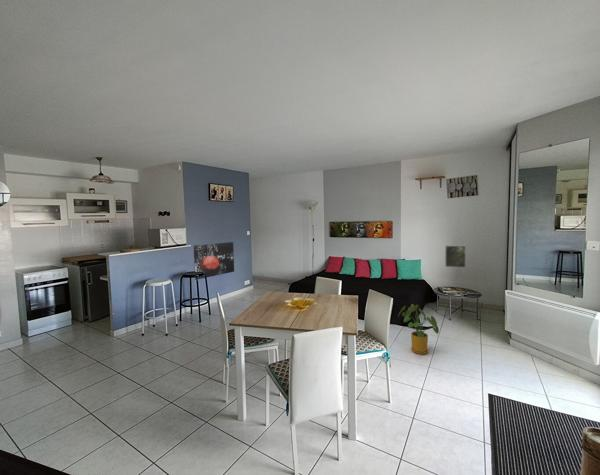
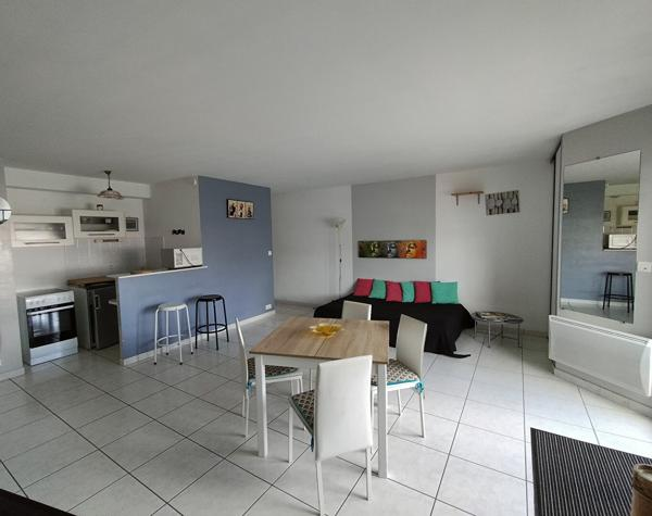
- house plant (417, 329)
- wall art (215, 259)
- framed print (455, 256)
